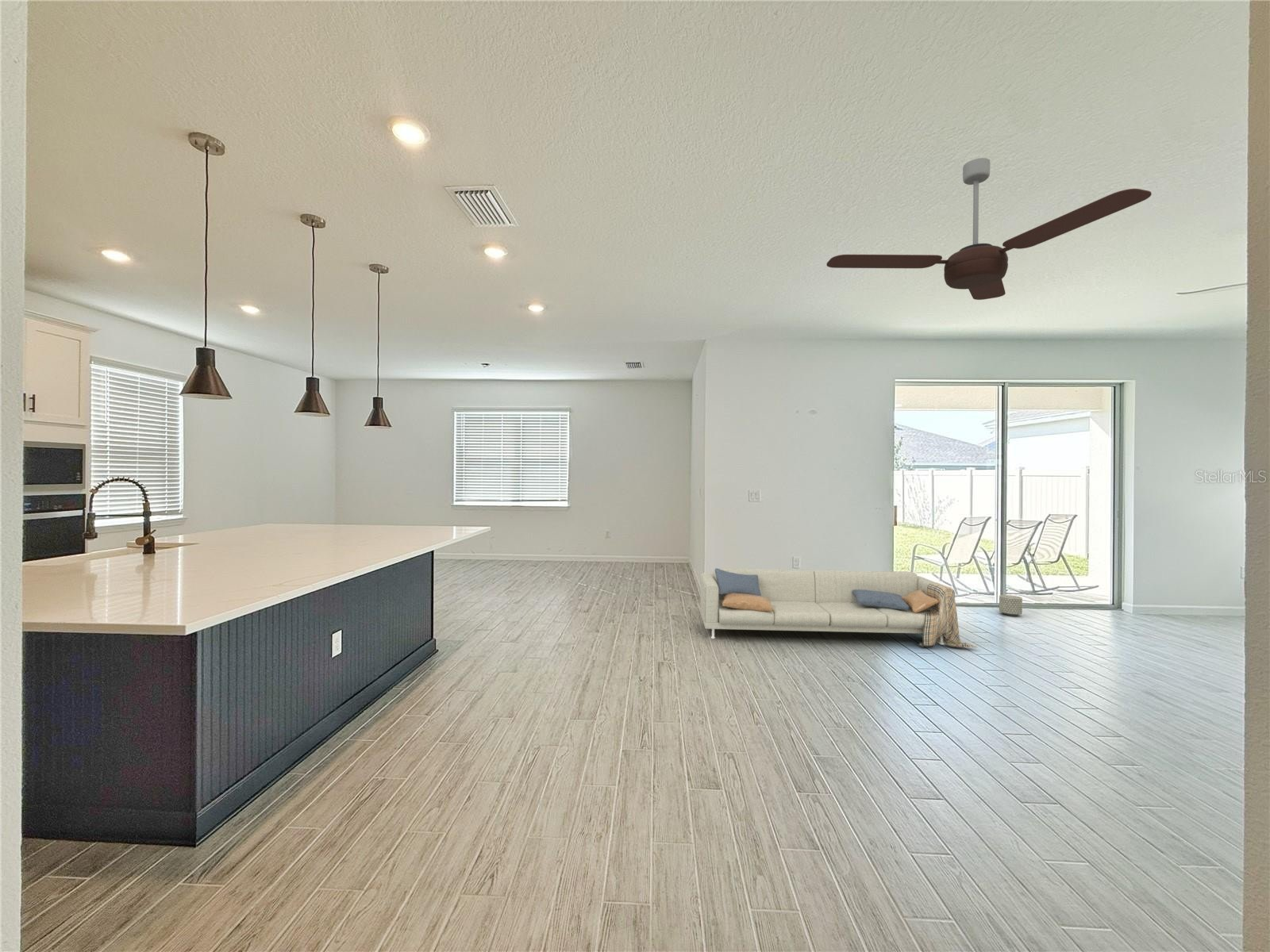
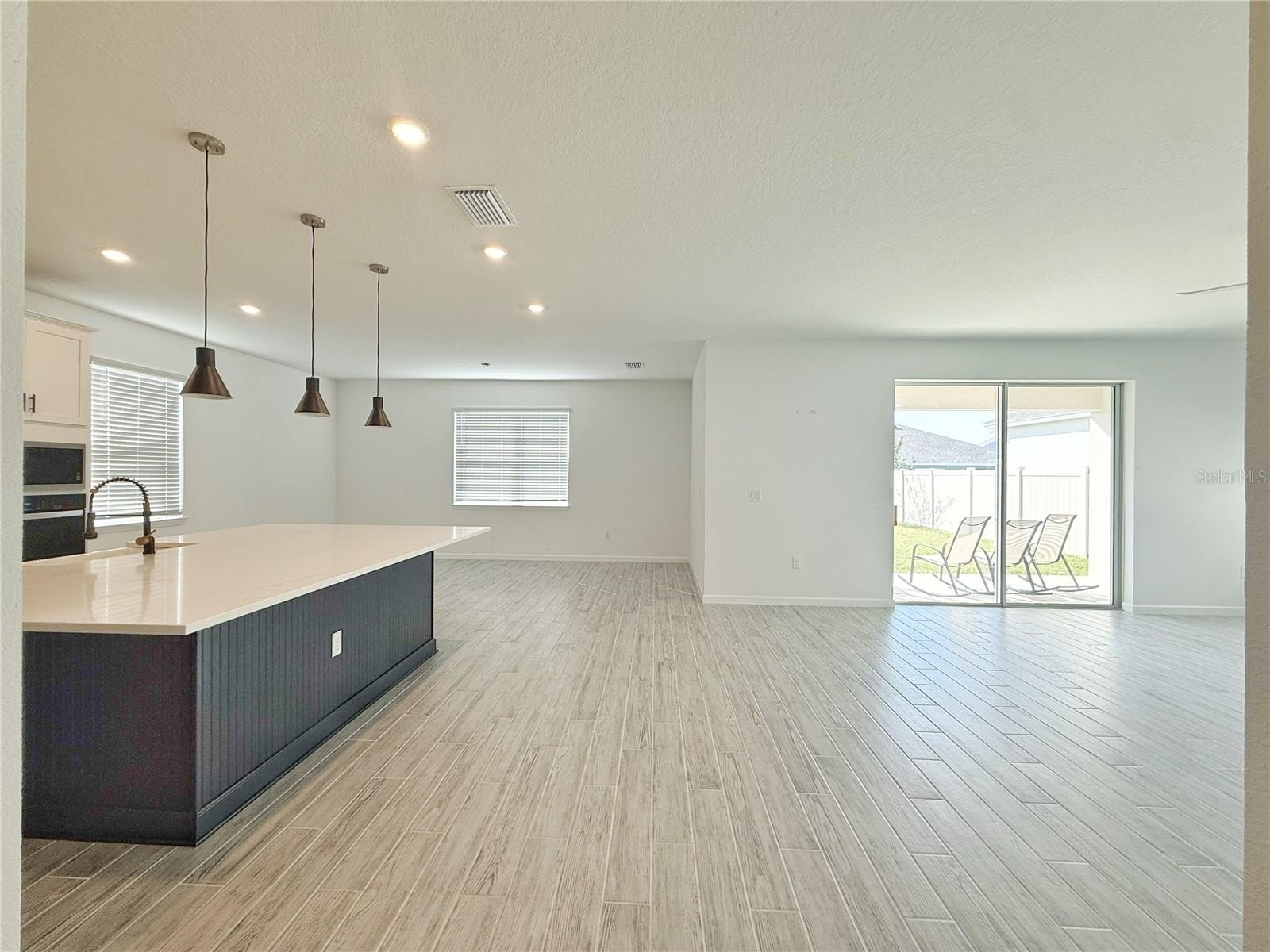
- planter (1010, 605)
- sofa (829, 603)
- ceiling fan (973, 232)
